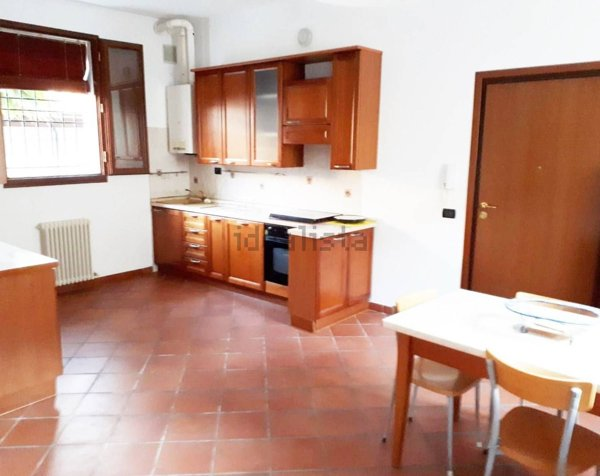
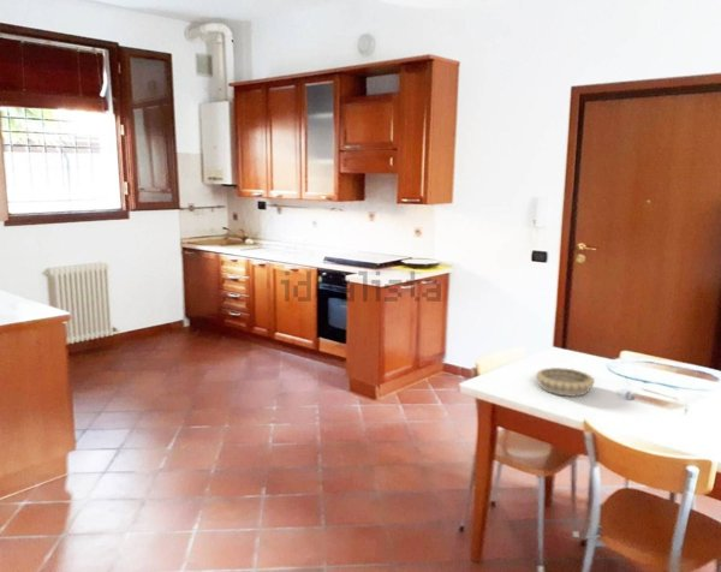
+ decorative bowl (564, 381)
